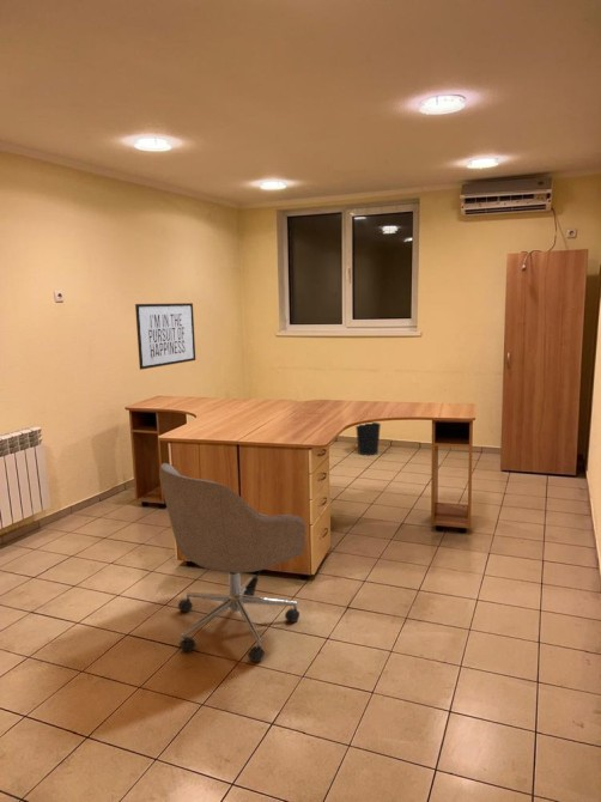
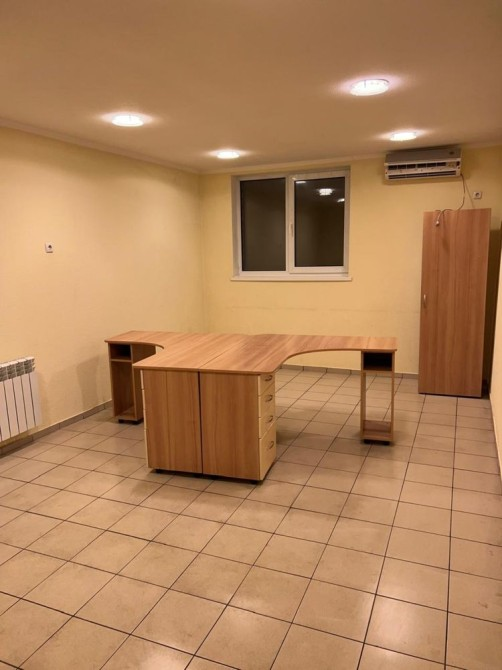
- wastebasket (368, 438)
- chair (227, 546)
- mirror (168, 334)
